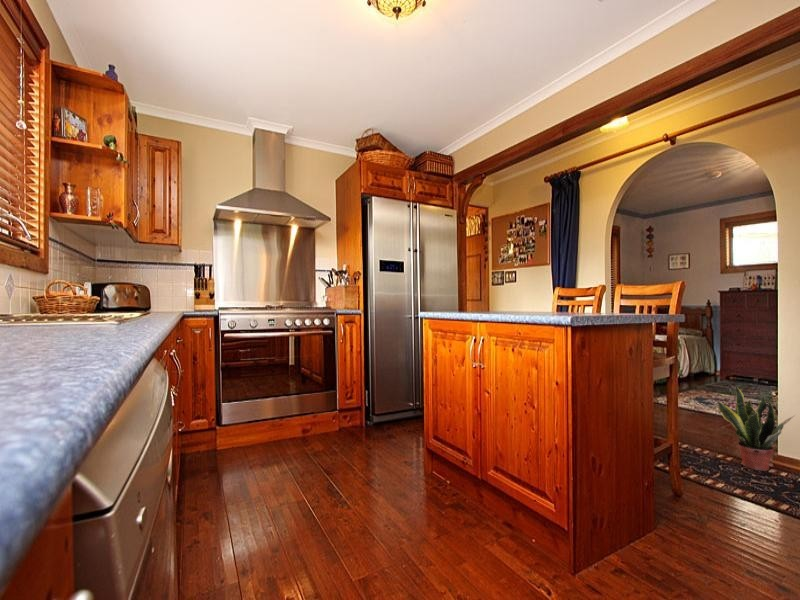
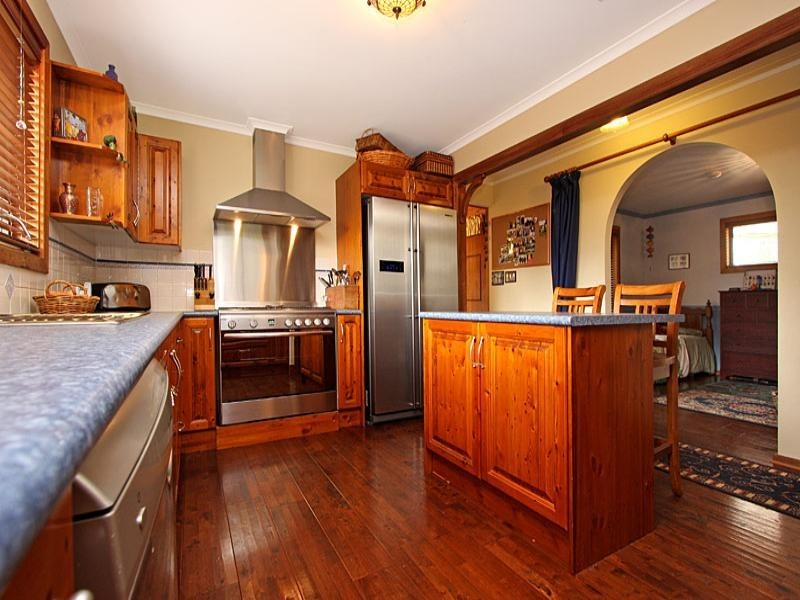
- potted plant (753, 428)
